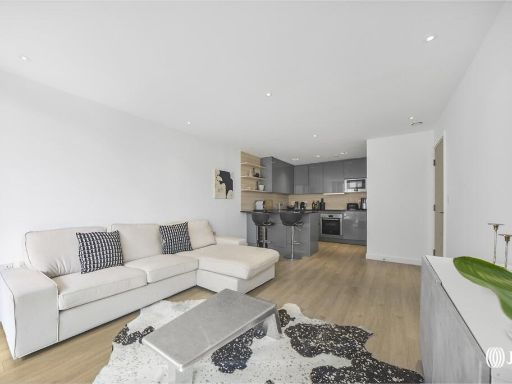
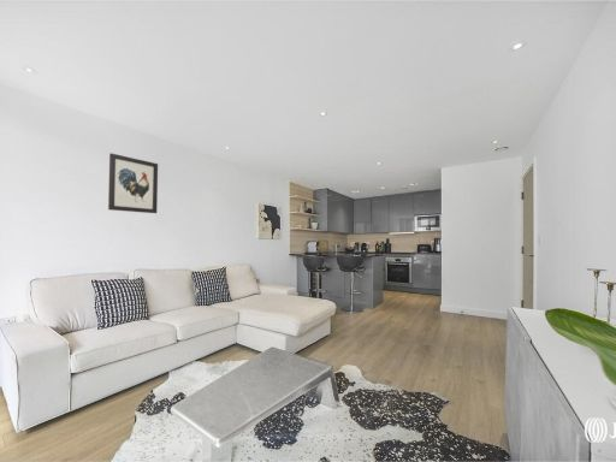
+ wall art (135, 185)
